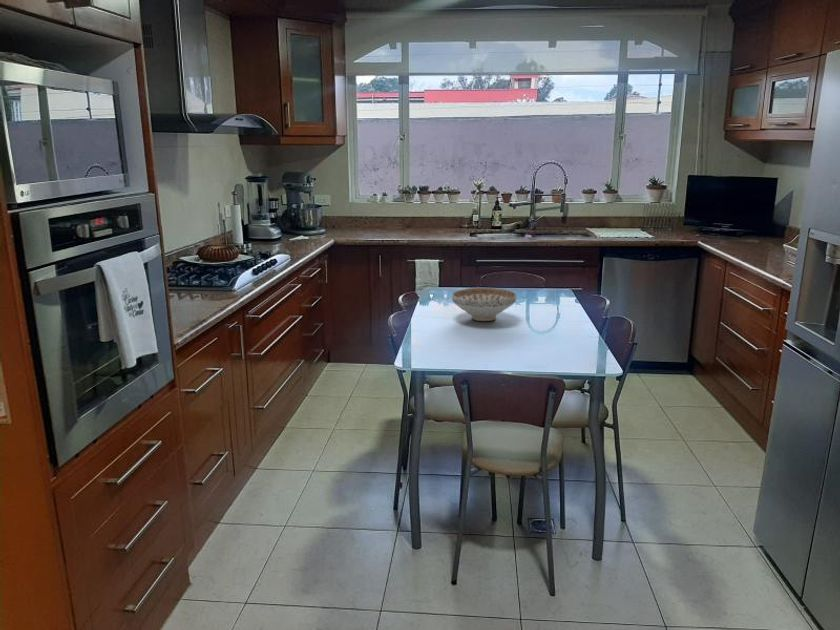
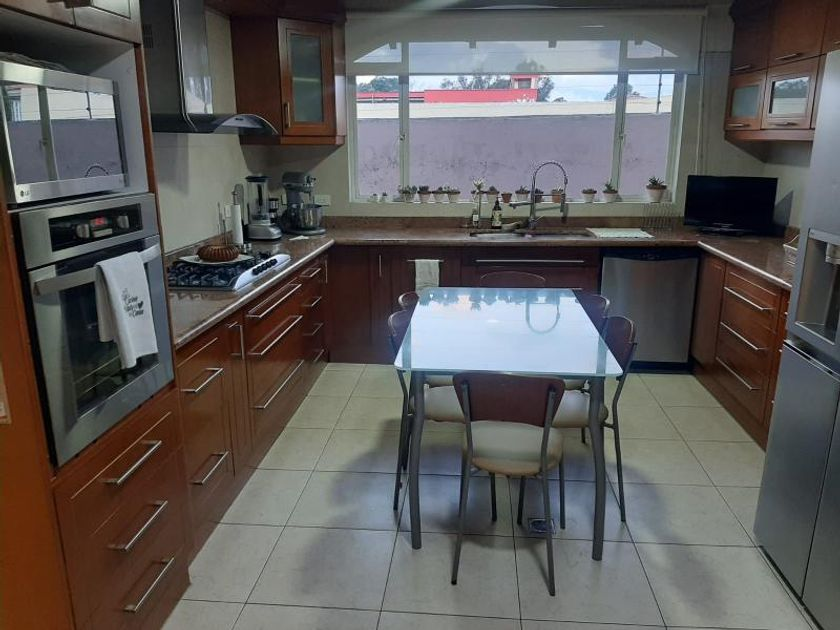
- decorative bowl (483, 306)
